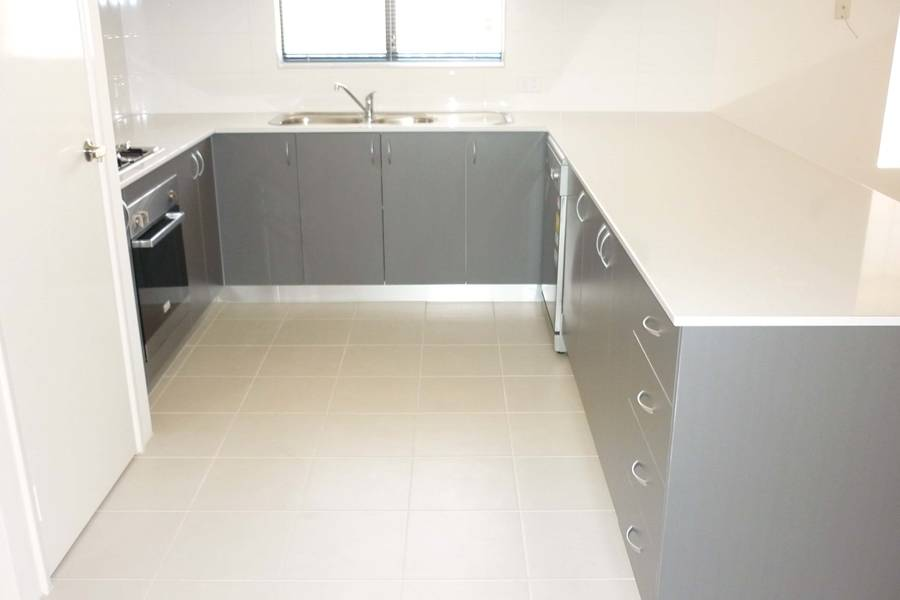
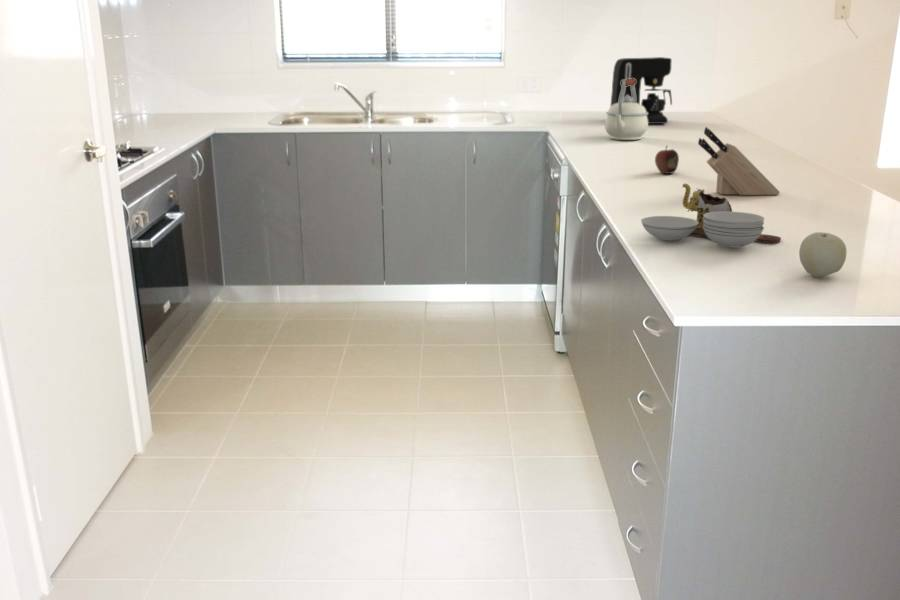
+ kettle (626, 109)
+ cutting board (706, 213)
+ coffee maker (645, 90)
+ fruit (666, 159)
+ fruit (822, 254)
+ knife block (738, 160)
